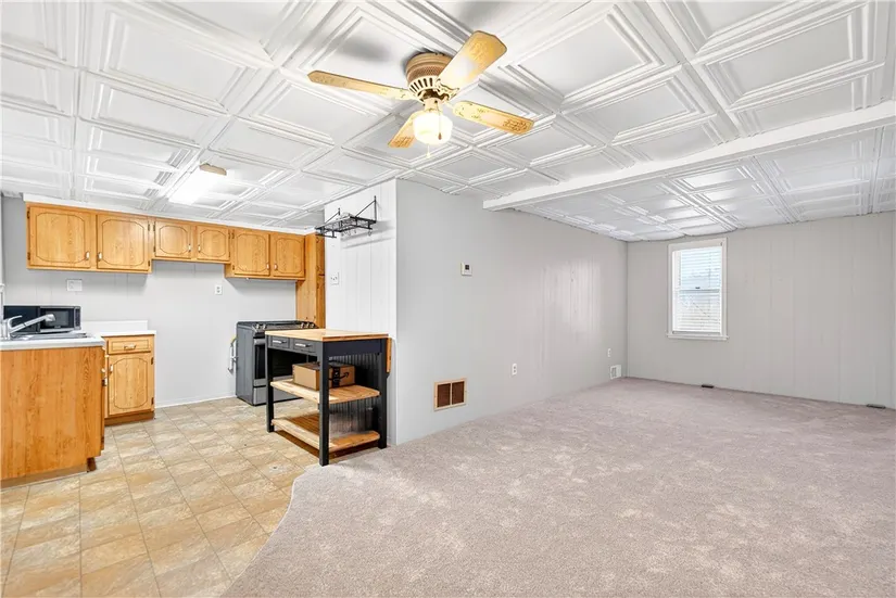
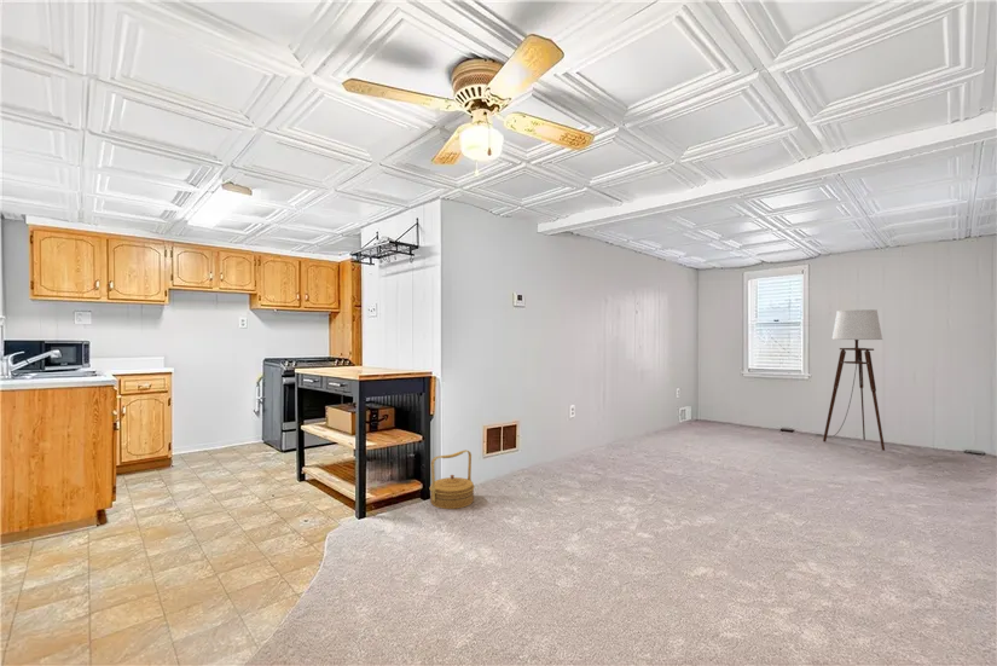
+ floor lamp (853, 380)
+ basket (452, 476)
